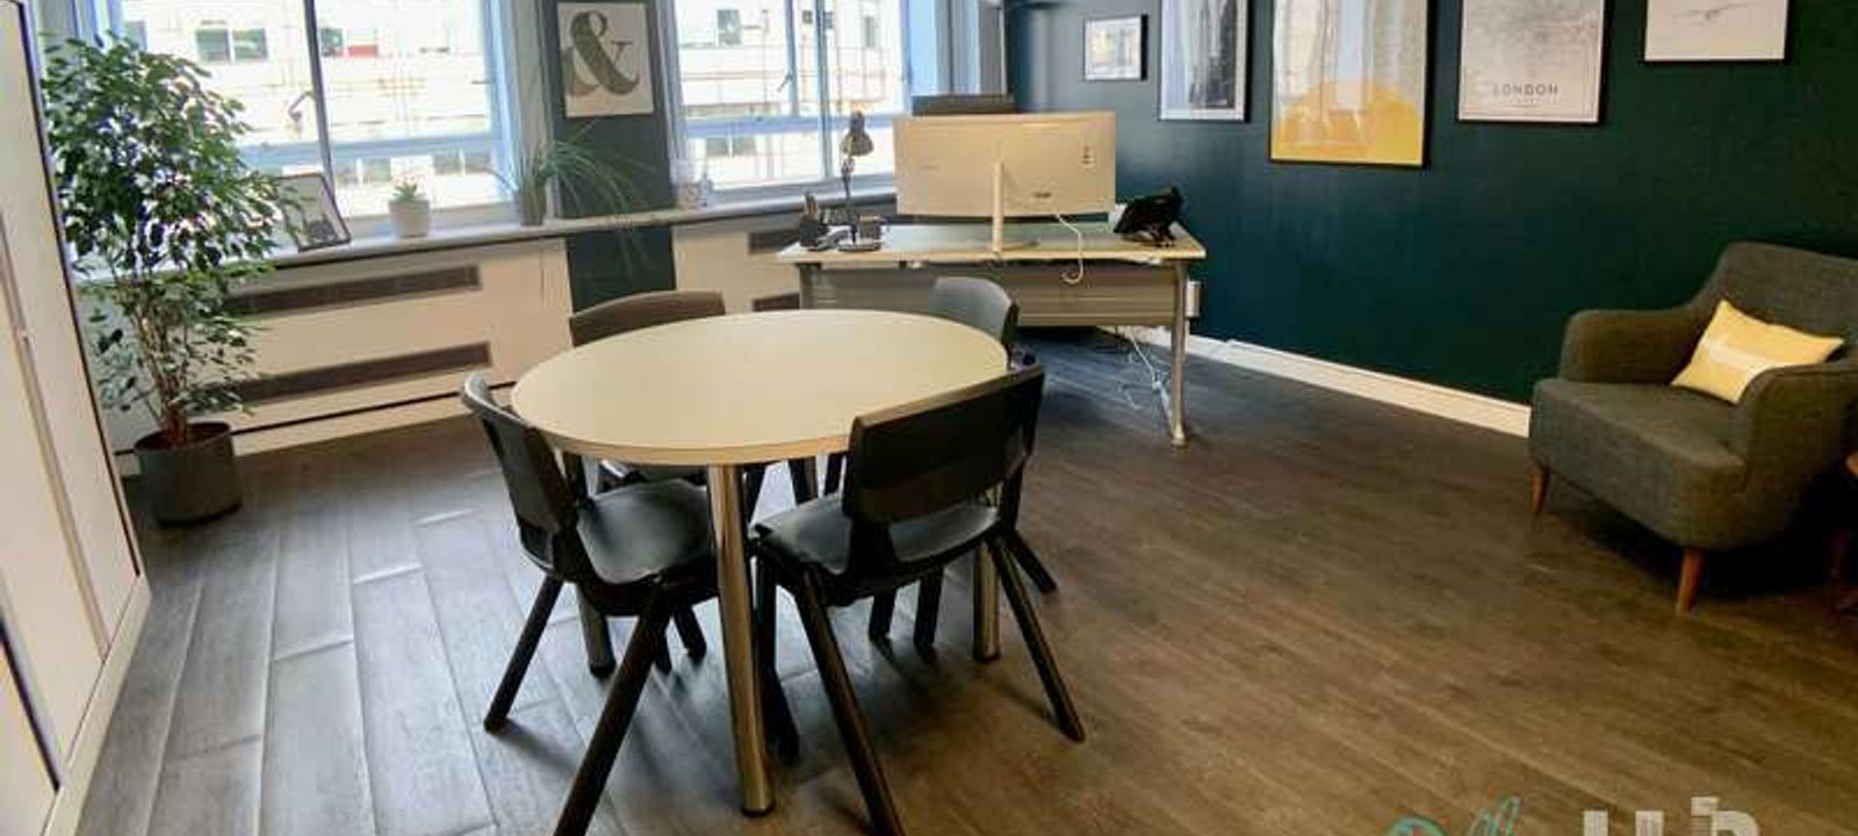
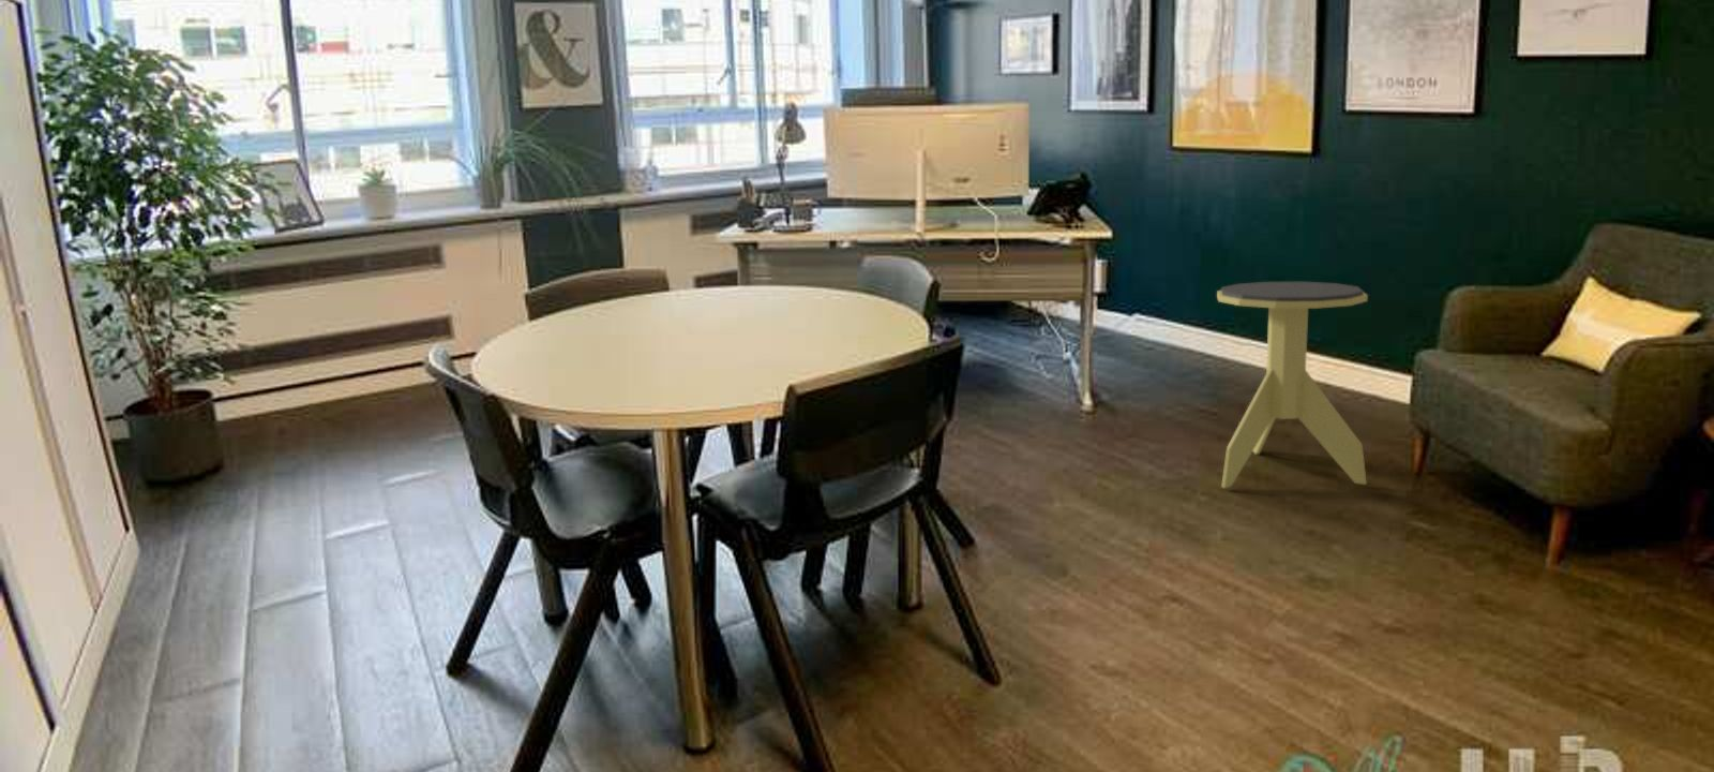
+ side table (1290, 383)
